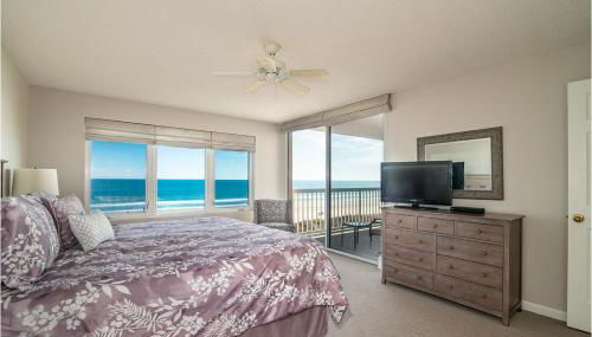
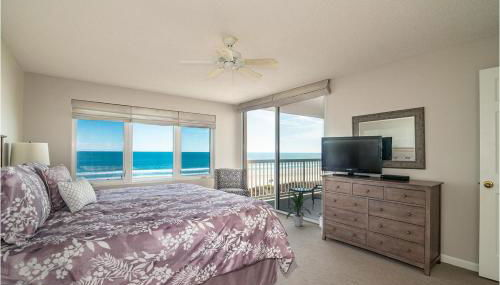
+ indoor plant (297, 207)
